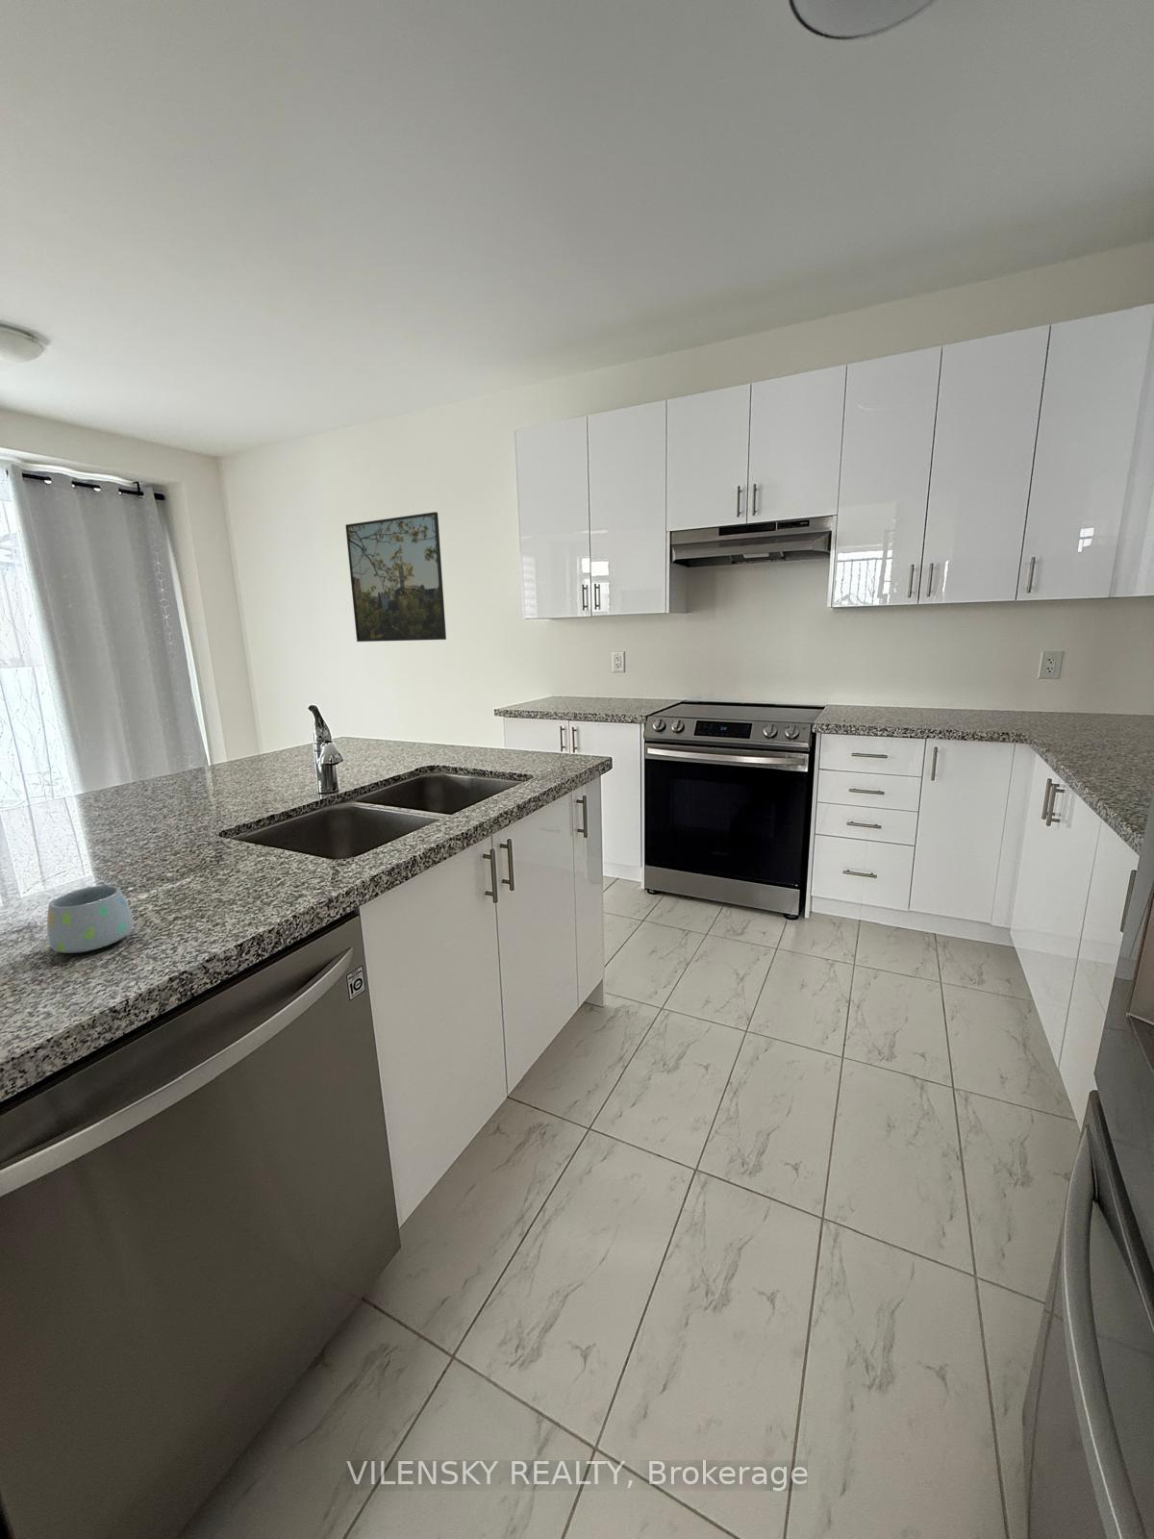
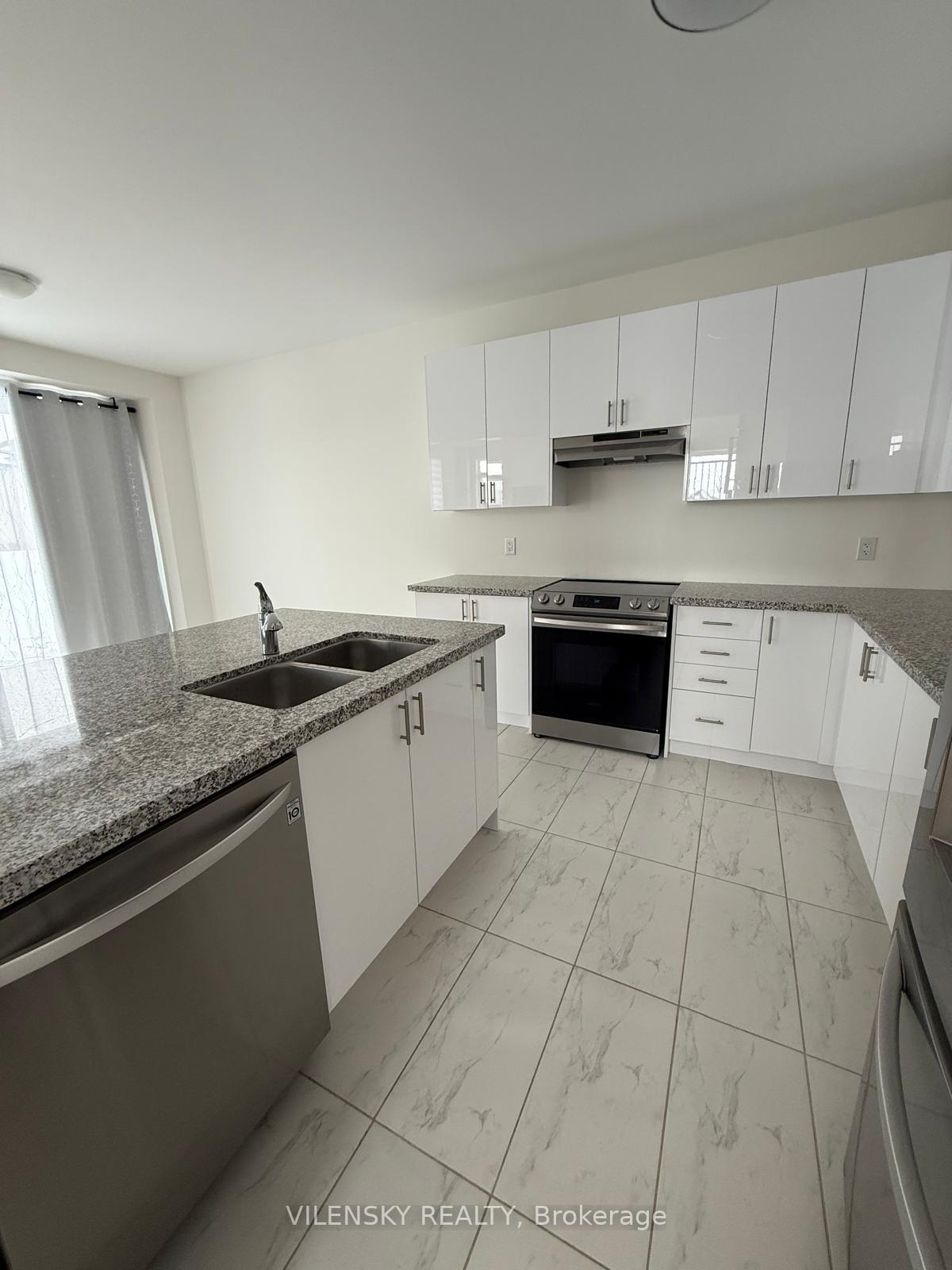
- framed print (394, 580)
- mug (91, 915)
